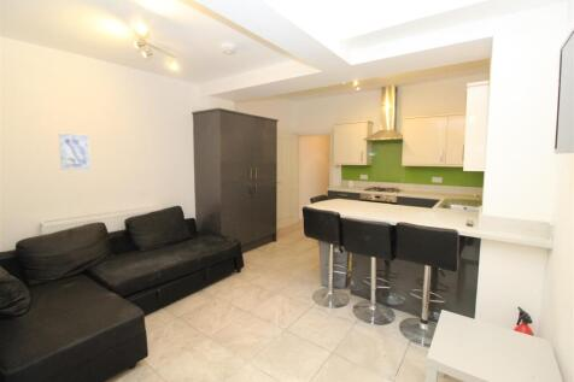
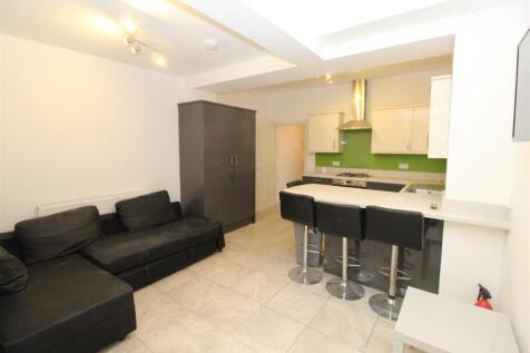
- wall art (75, 152)
